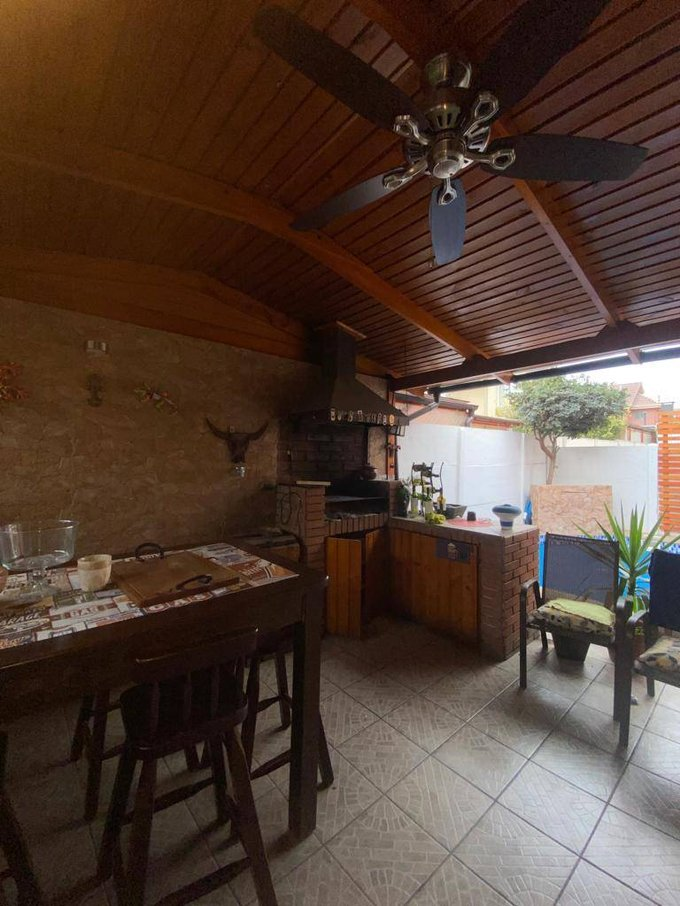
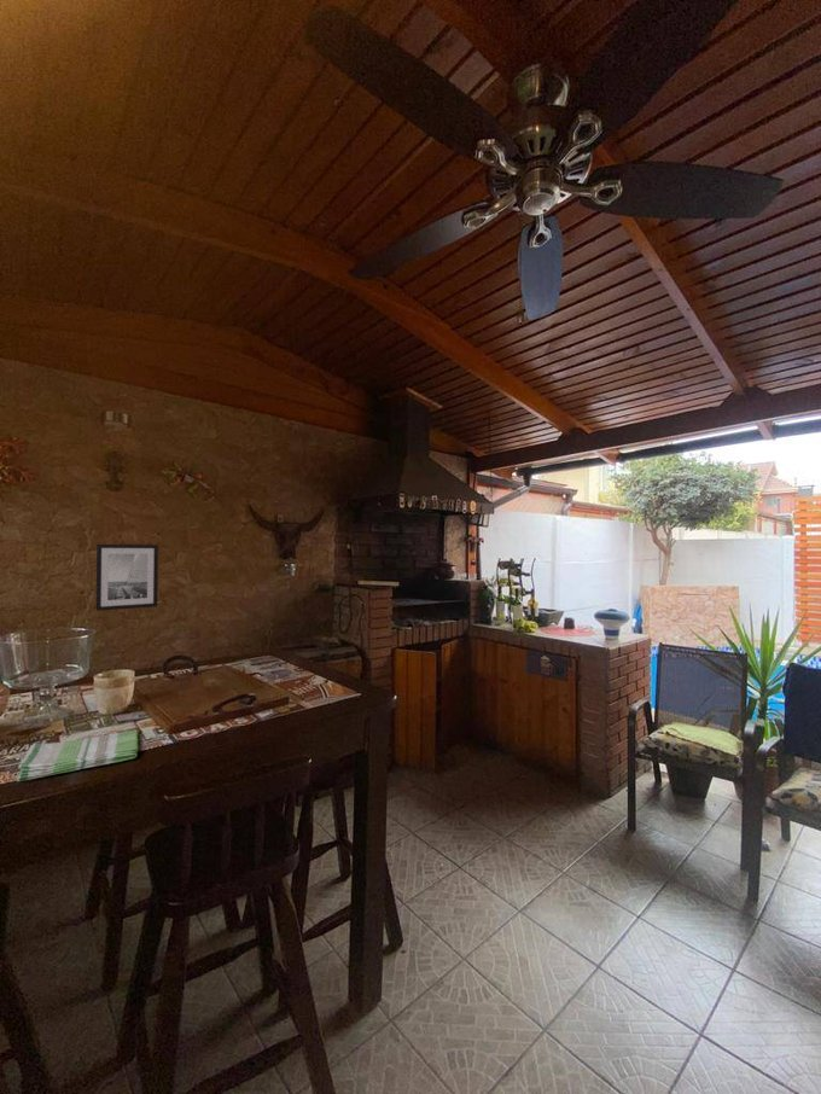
+ wall art (128, 576)
+ dish towel (83, 749)
